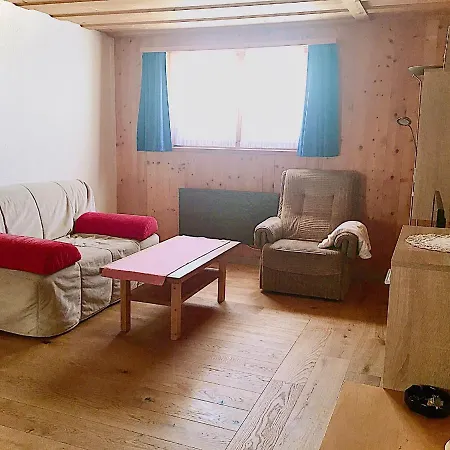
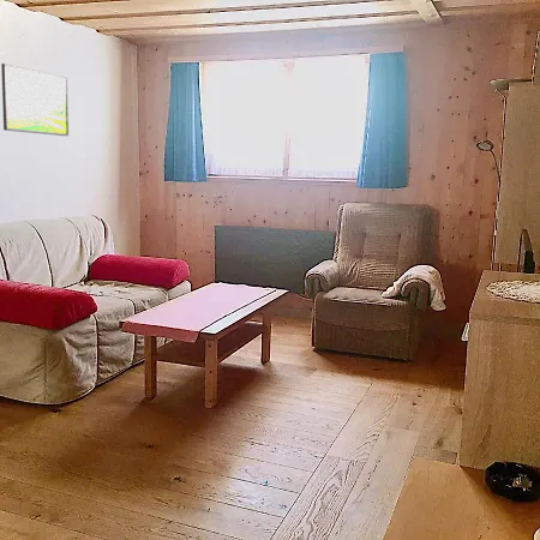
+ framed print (37, 102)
